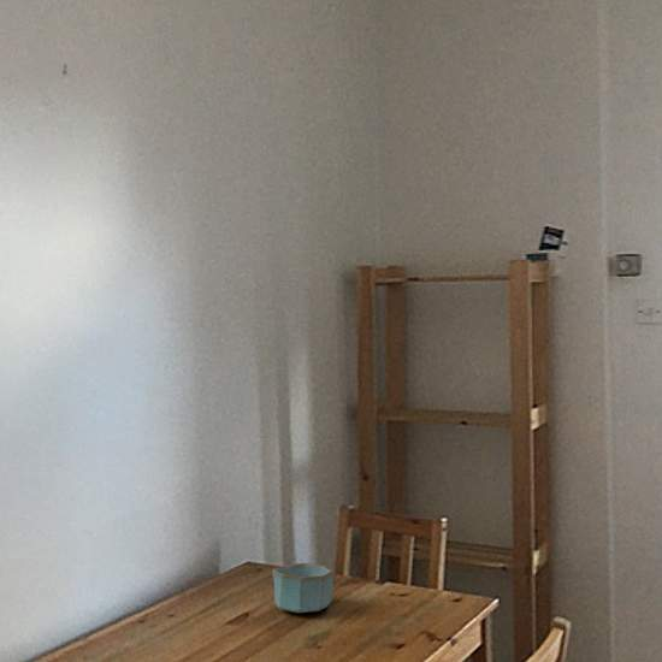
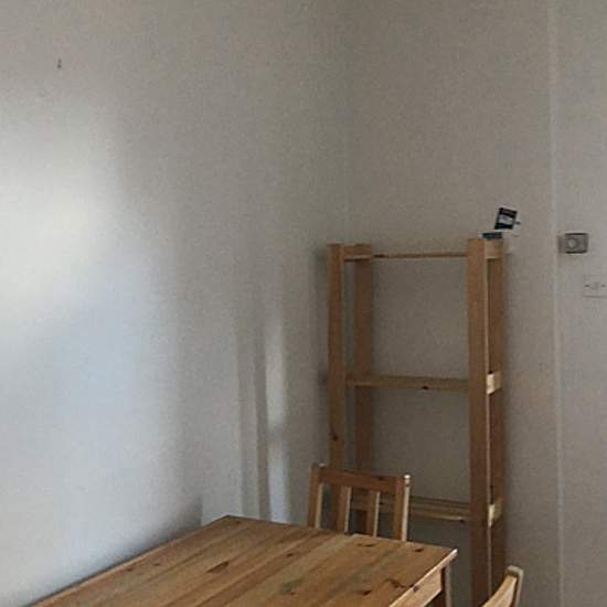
- bowl (302, 587)
